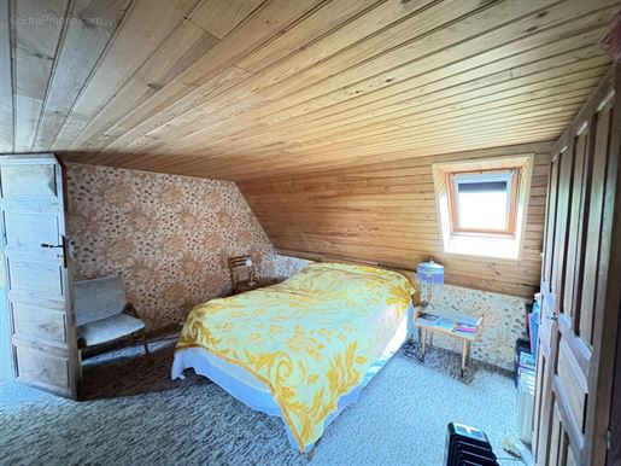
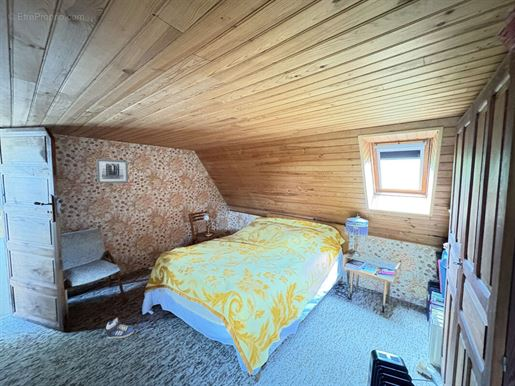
+ sneaker (120, 327)
+ wall art (112, 171)
